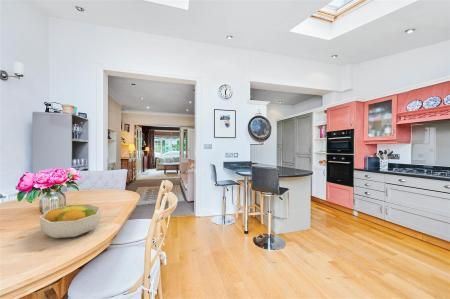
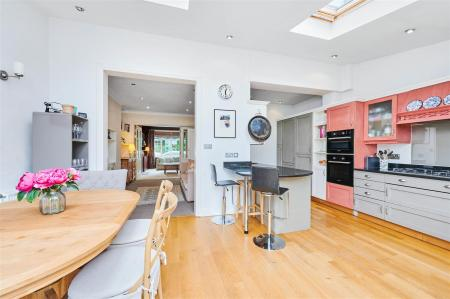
- fruit bowl (72, 216)
